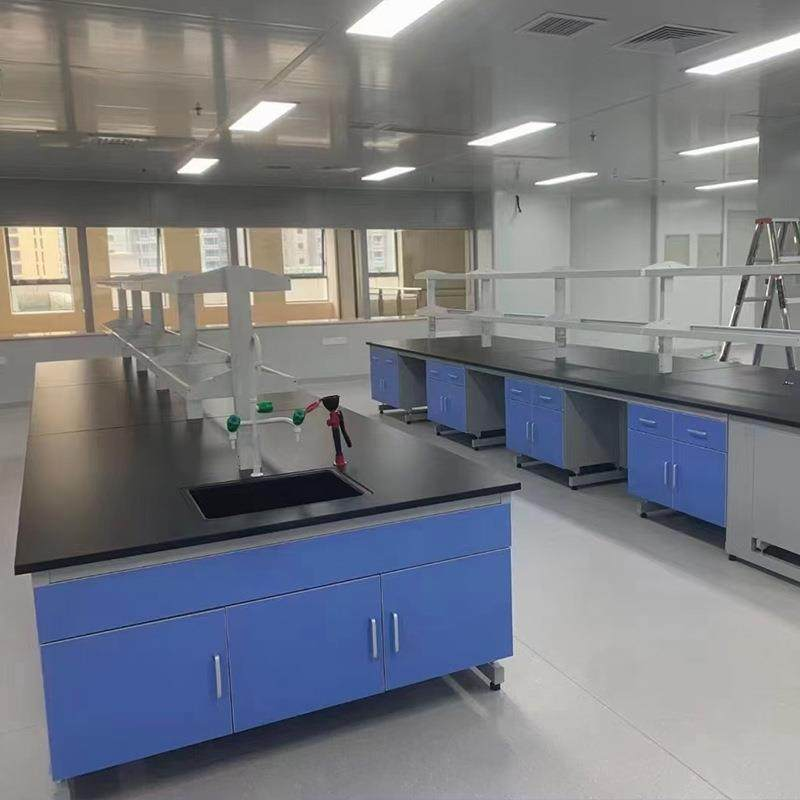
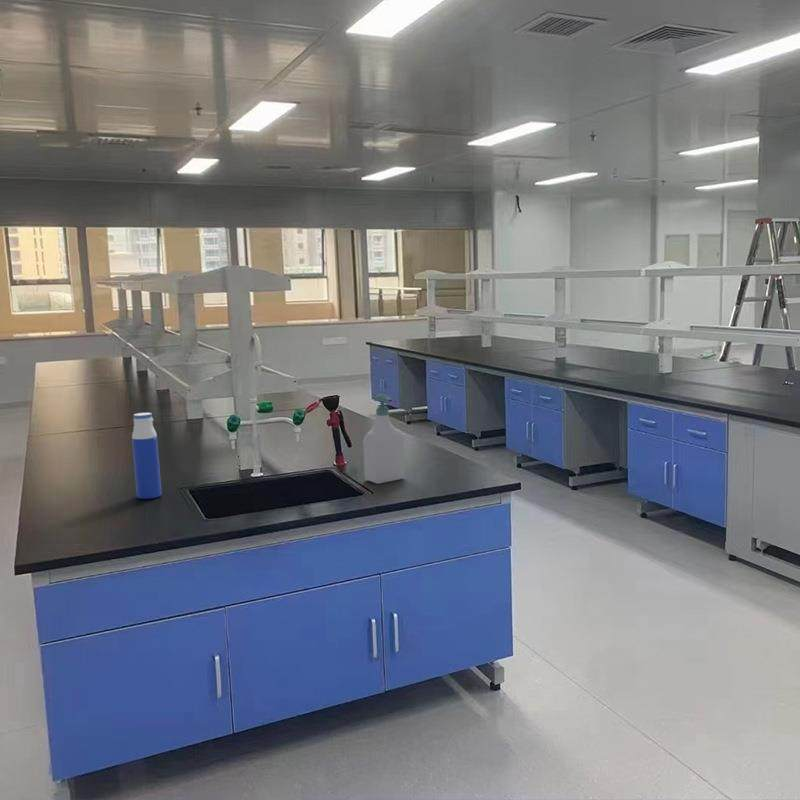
+ water bottle (146, 455)
+ soap bottle (384, 437)
